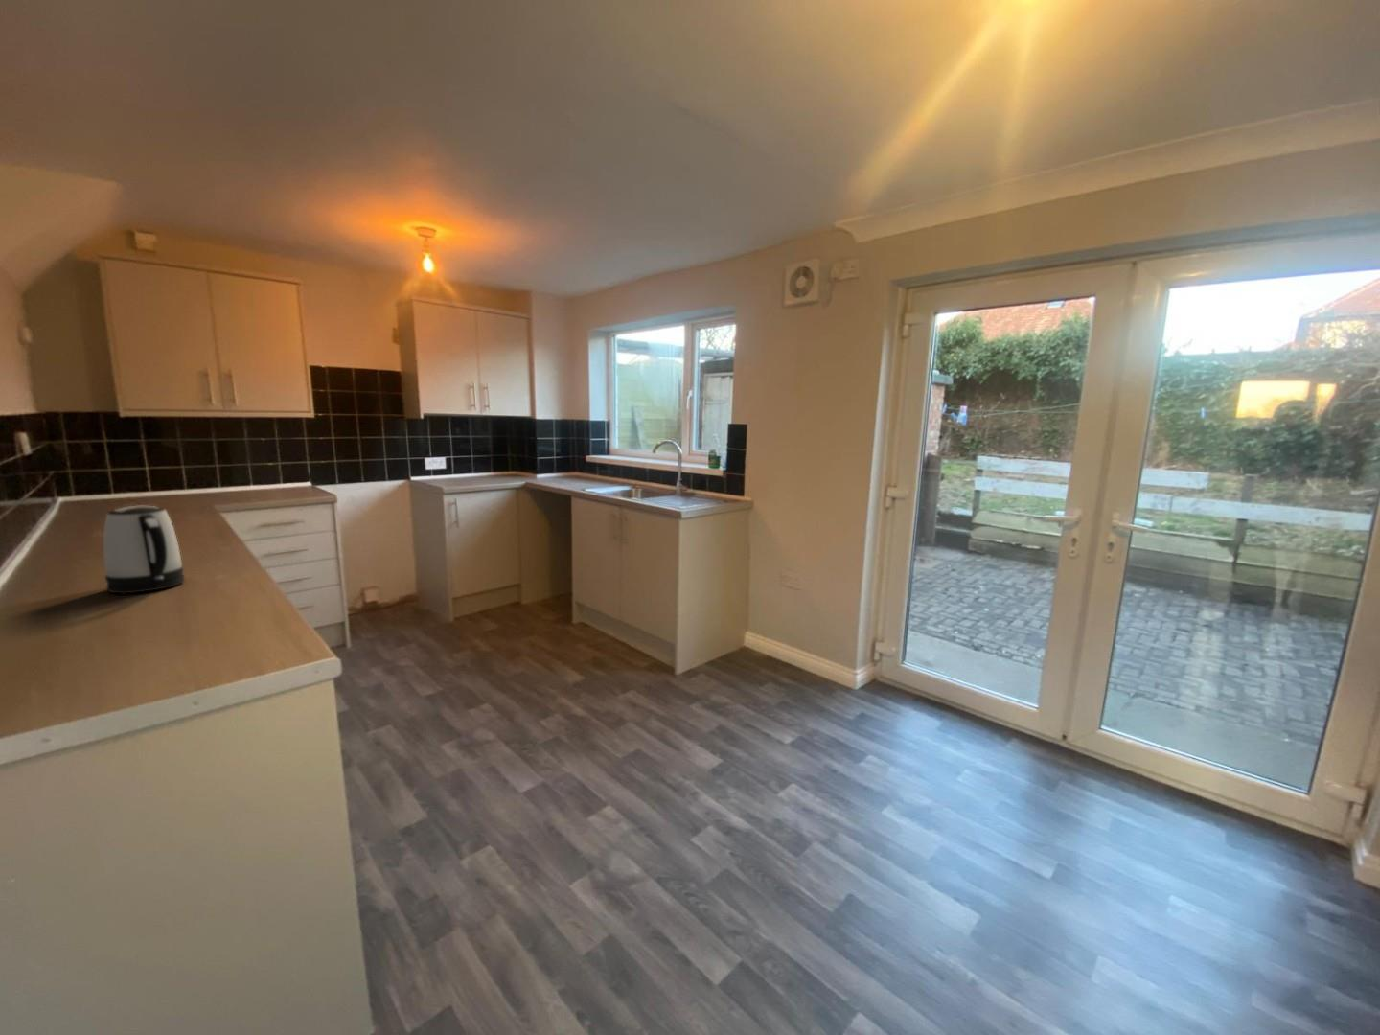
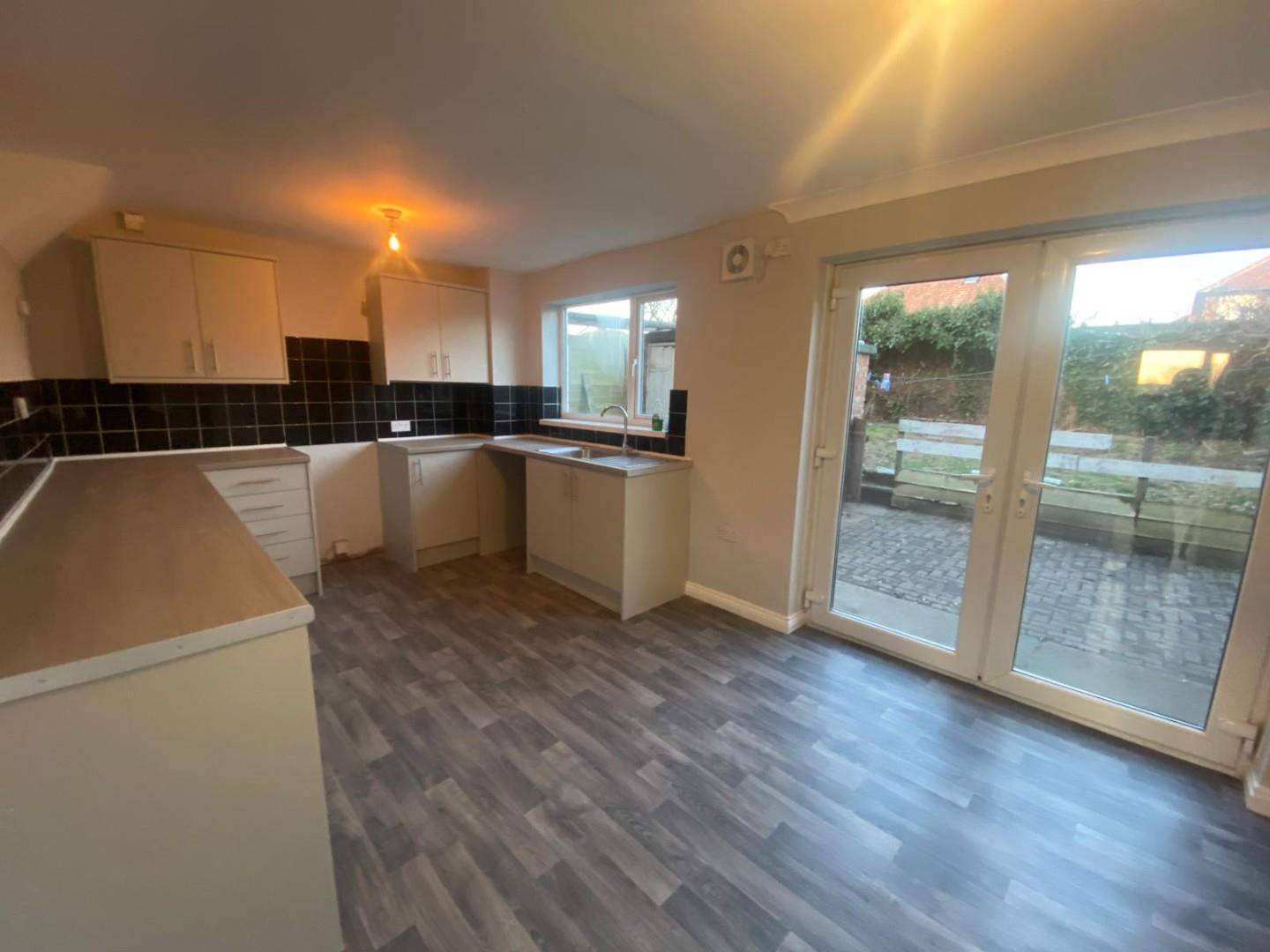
- kettle (145, 547)
